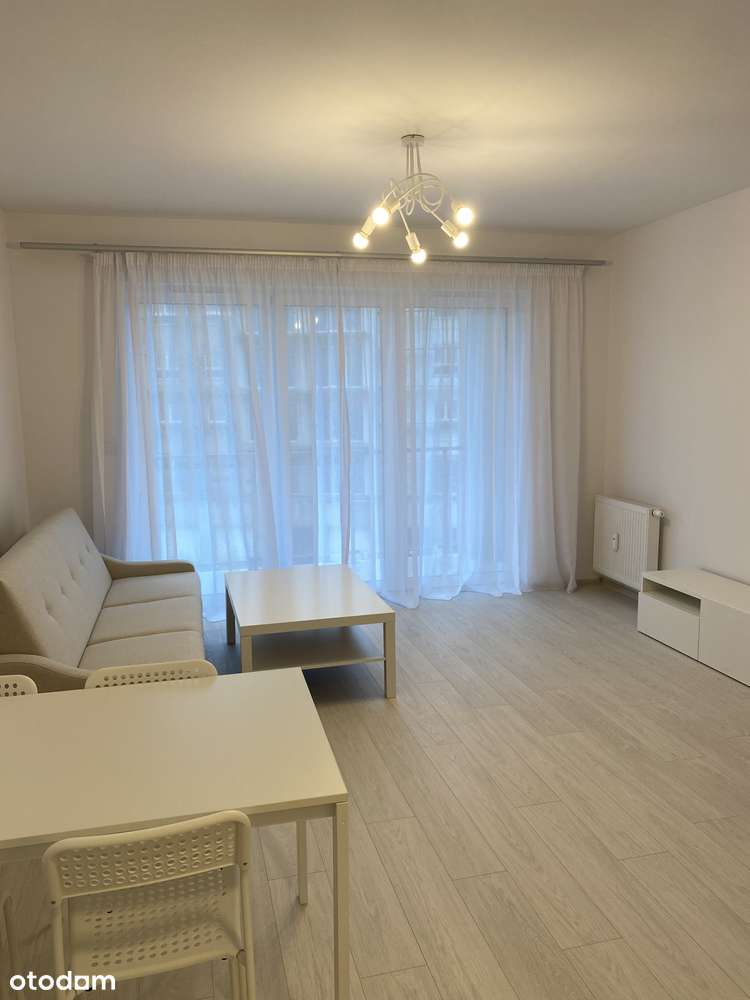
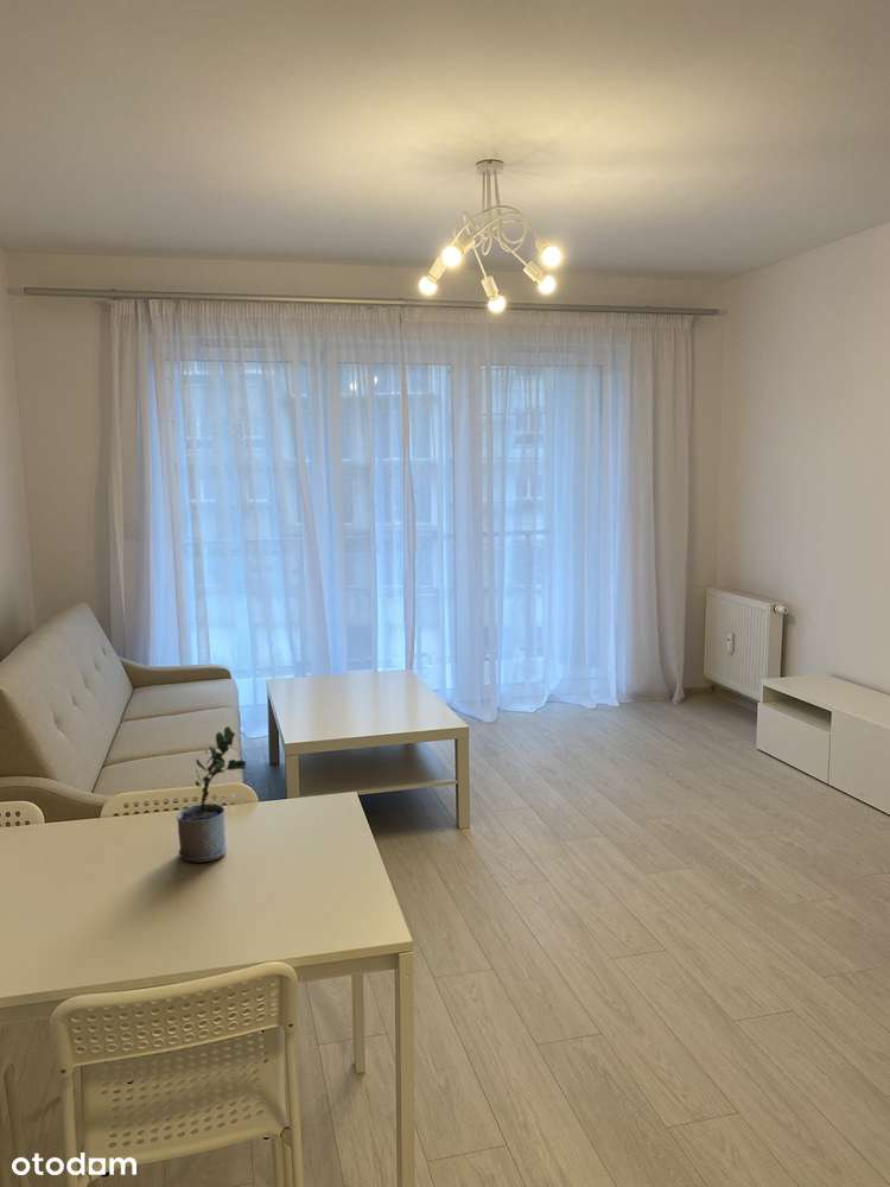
+ potted plant (208, 793)
